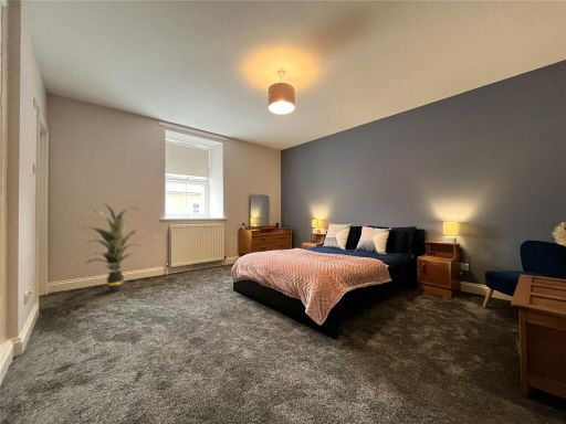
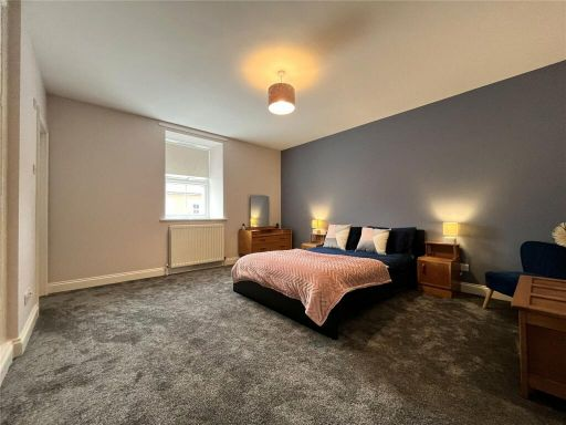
- indoor plant (111, 246)
